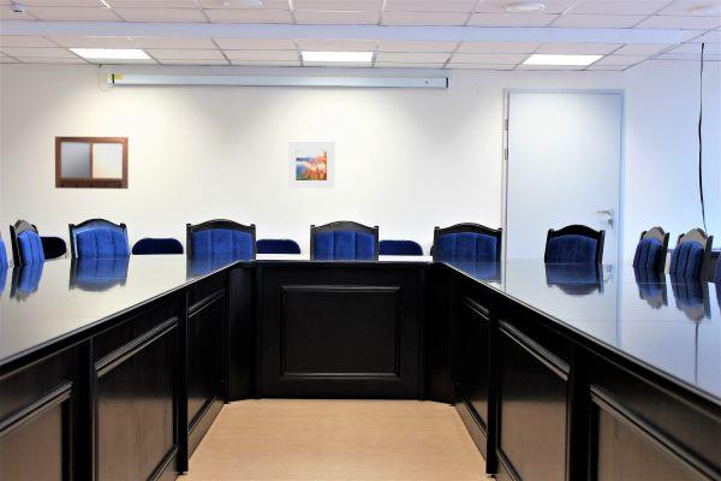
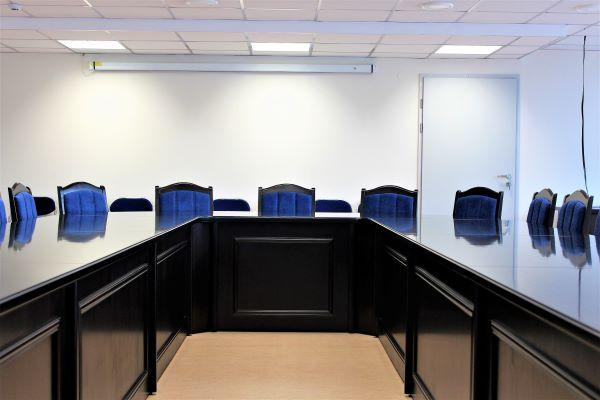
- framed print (311, 165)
- writing board (90, 162)
